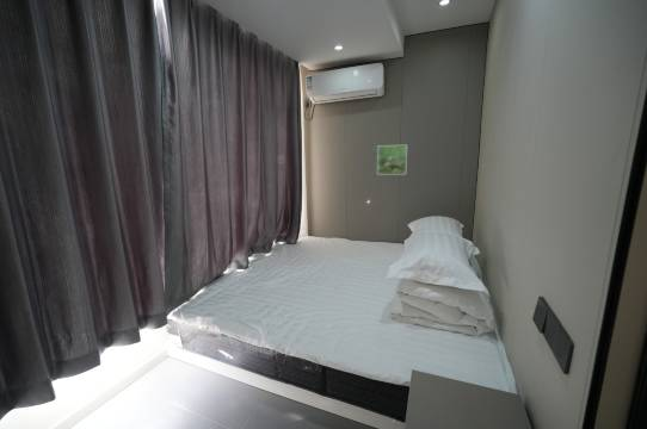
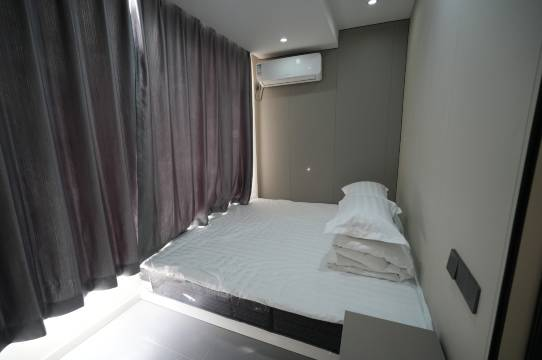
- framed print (392, 160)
